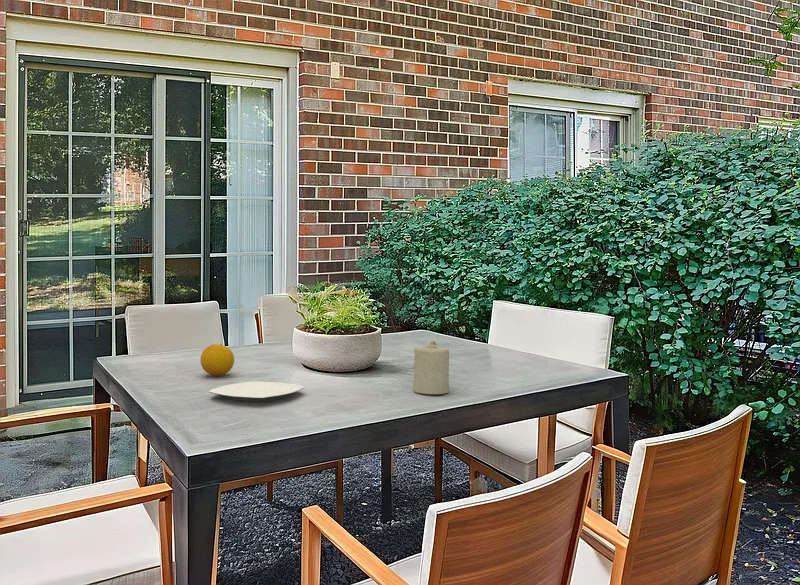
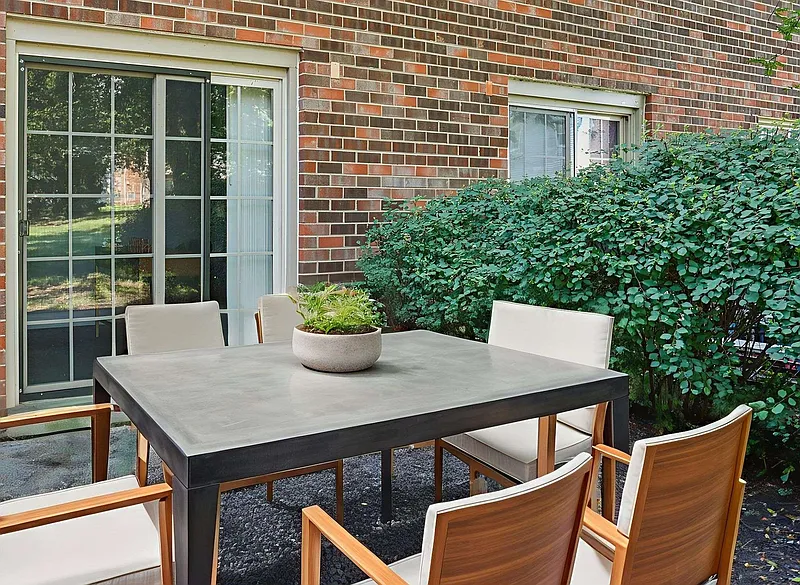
- plate (257, 392)
- candle (430, 365)
- fruit (217, 359)
